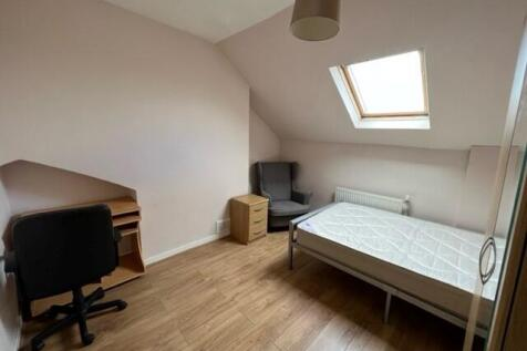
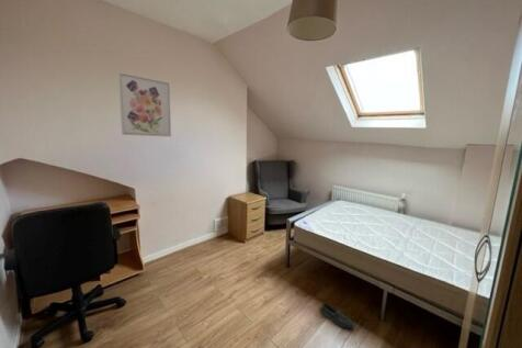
+ shoe (336, 314)
+ wall art (146, 108)
